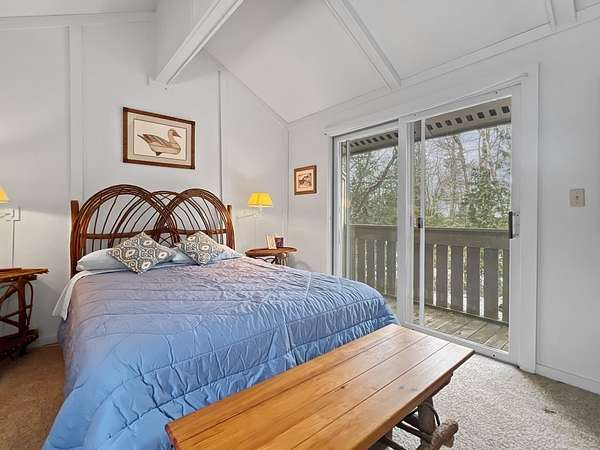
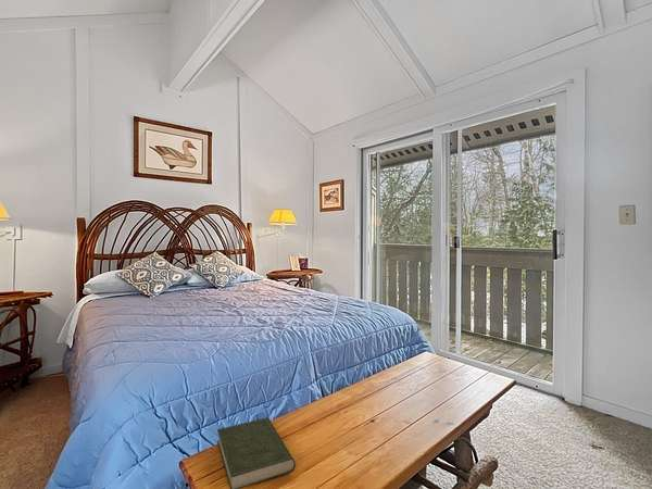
+ book (253, 448)
